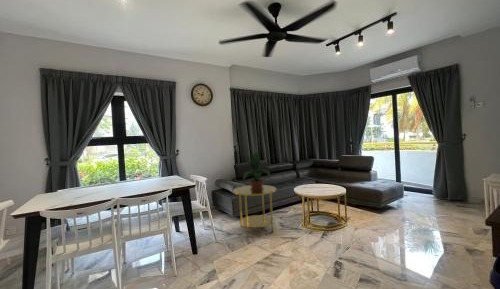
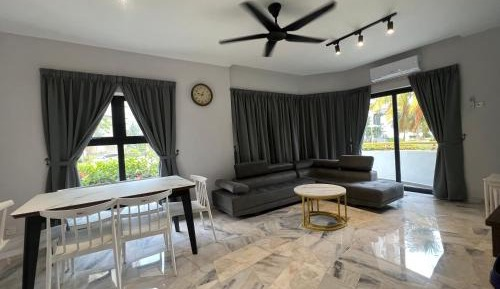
- potted plant (257, 170)
- side table (255, 215)
